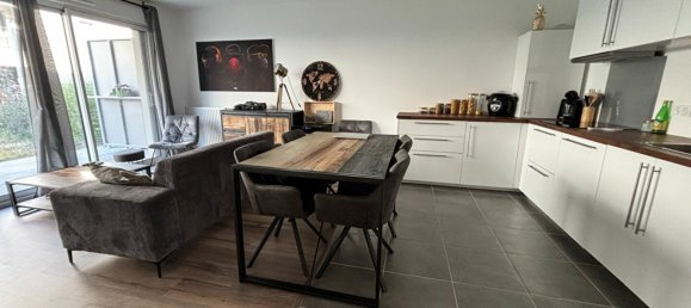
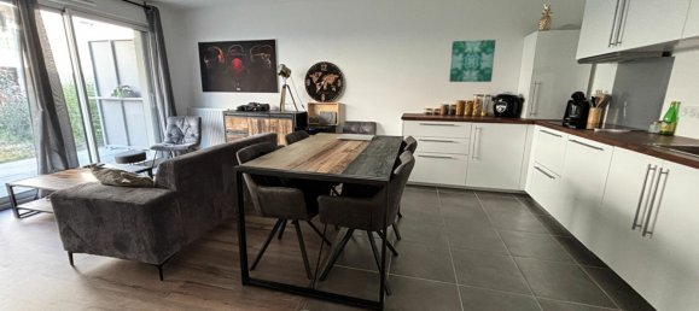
+ wall art (471, 61)
